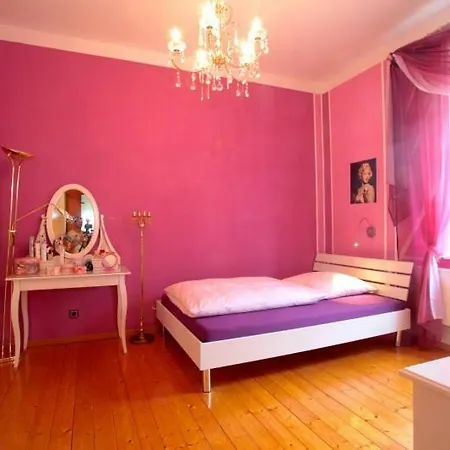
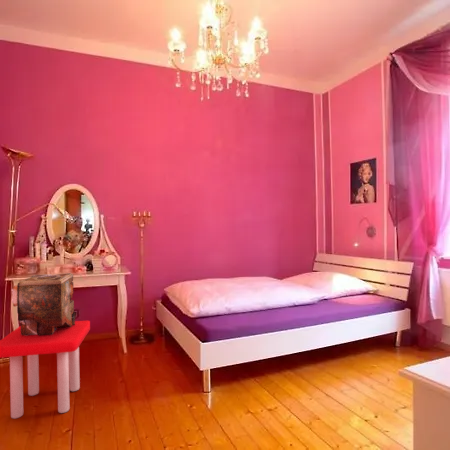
+ stool (38, 367)
+ decorative box (46, 303)
